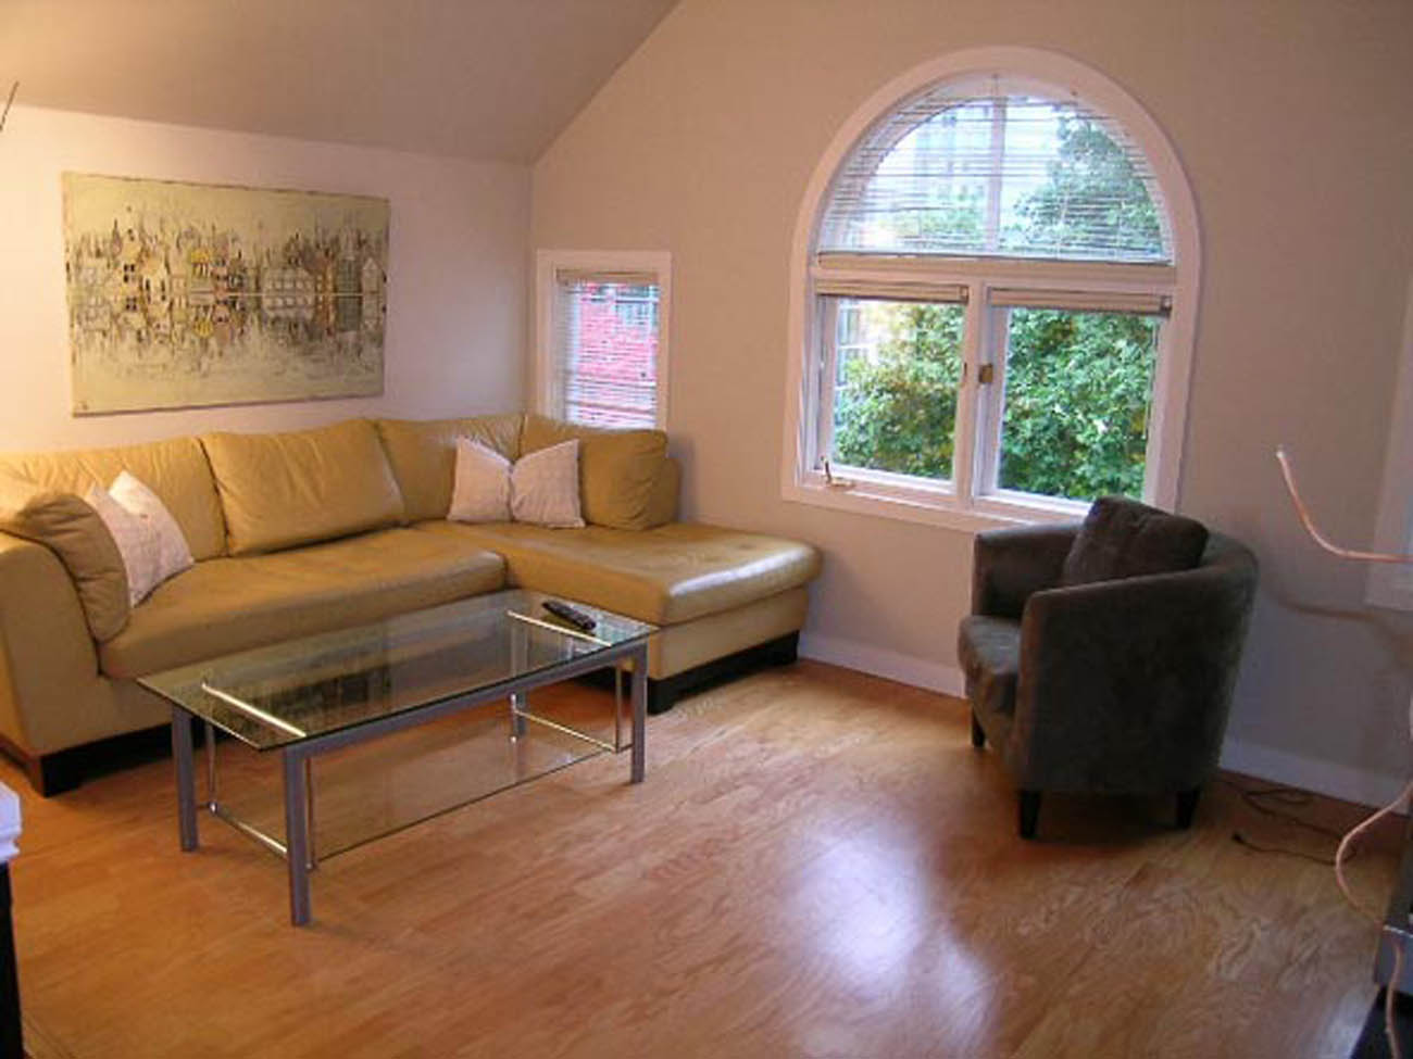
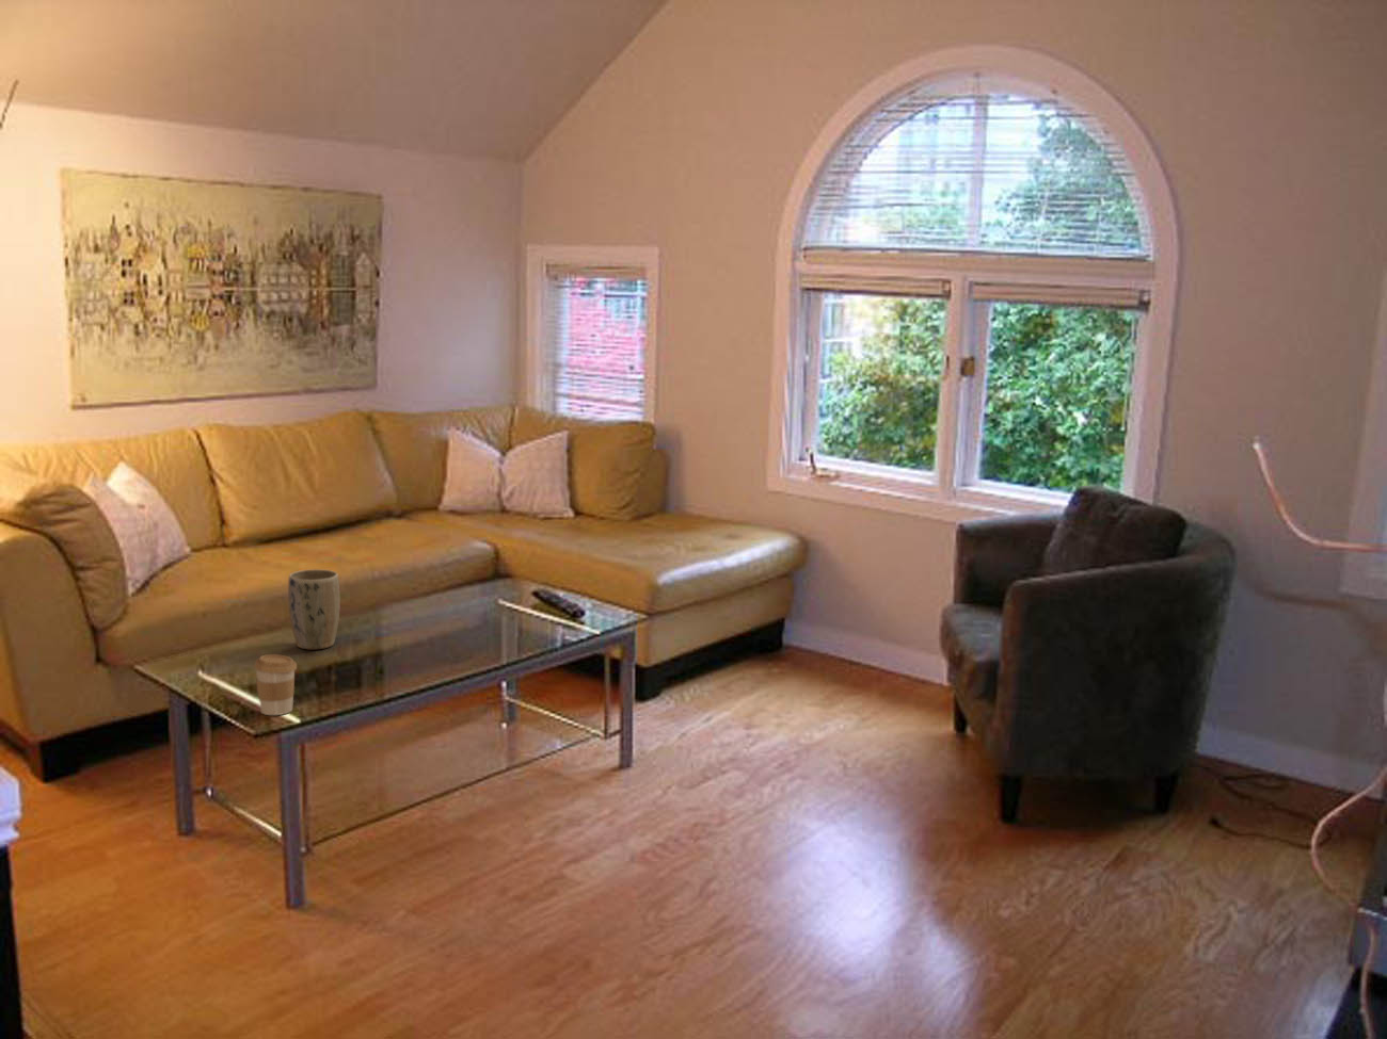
+ coffee cup (275, 683)
+ plant pot (313, 610)
